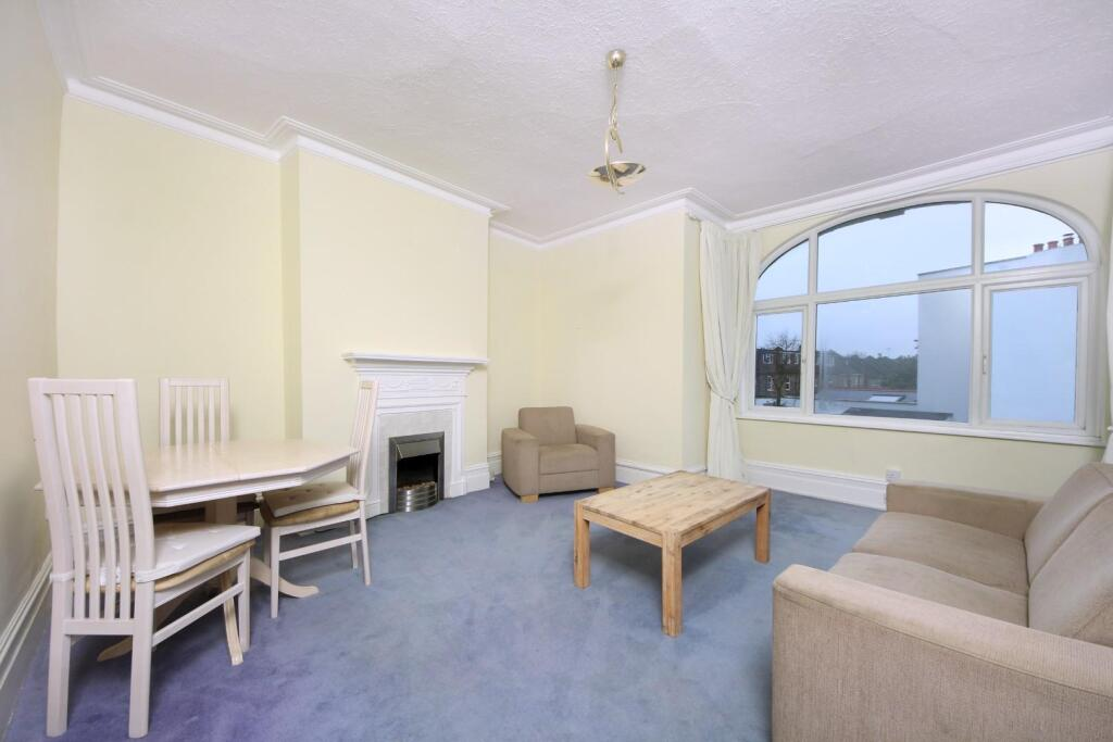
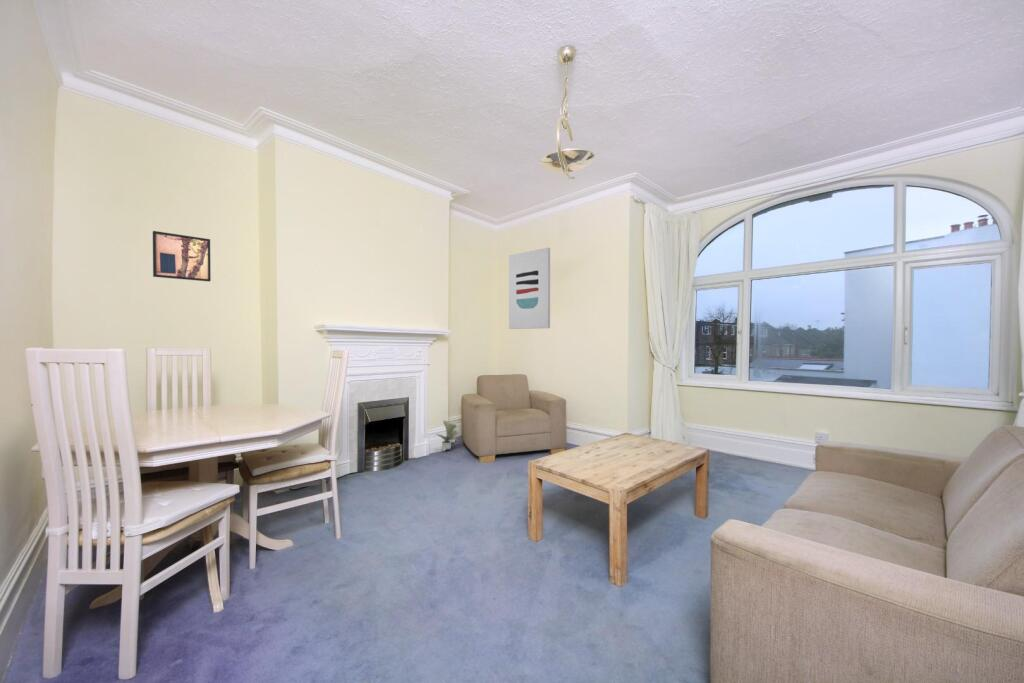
+ potted plant (448, 436)
+ wall art (182, 257)
+ wall art (528, 290)
